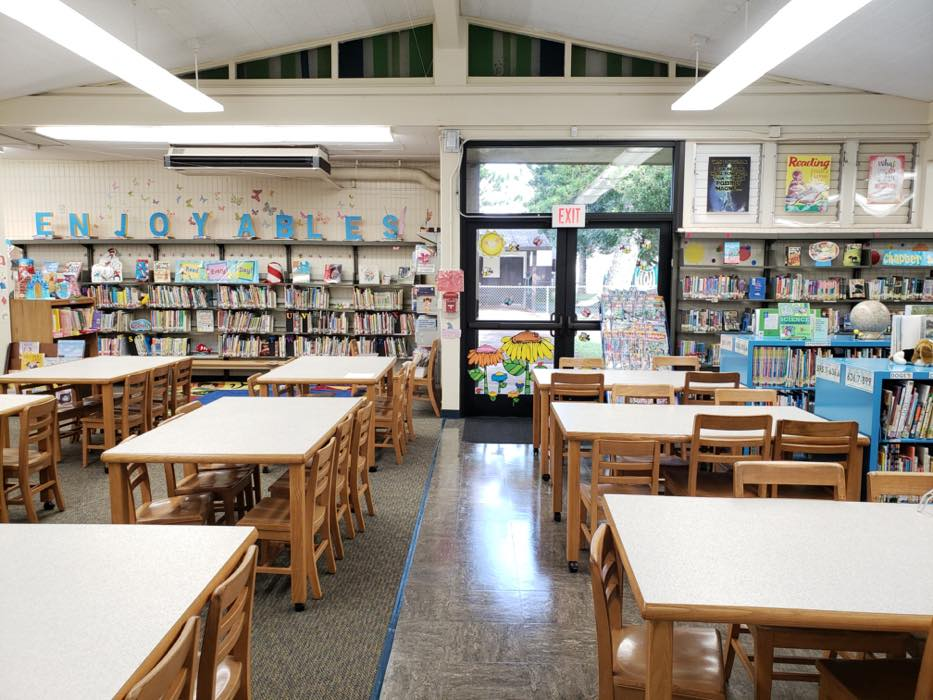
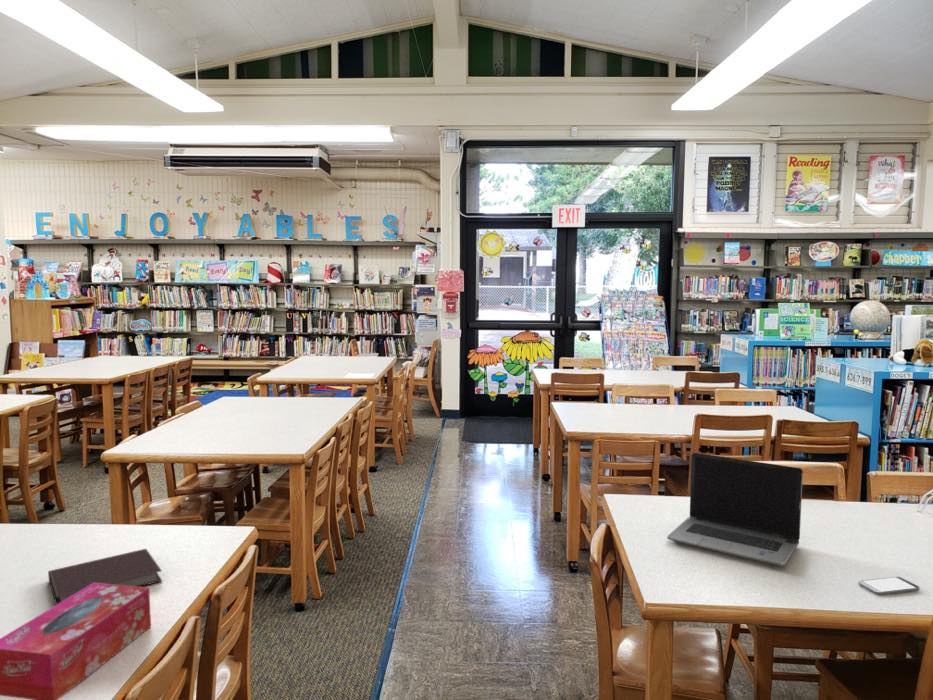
+ laptop computer (733, 506)
+ notebook (105, 575)
+ tissue box (76, 636)
+ smartphone (888, 585)
